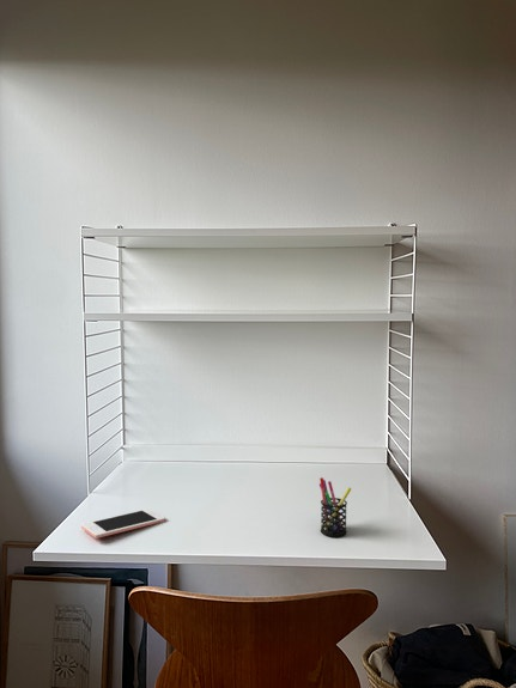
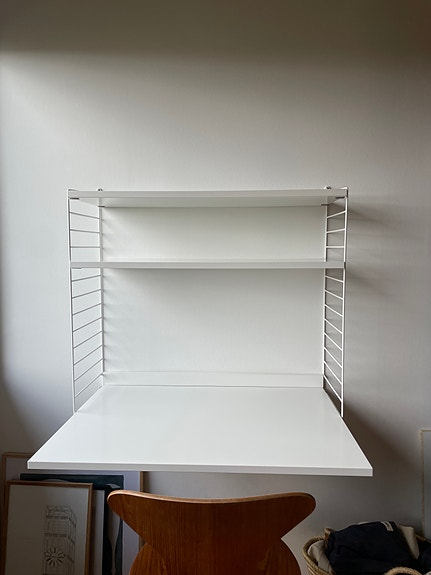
- cell phone (123, 522)
- pen holder (330, 506)
